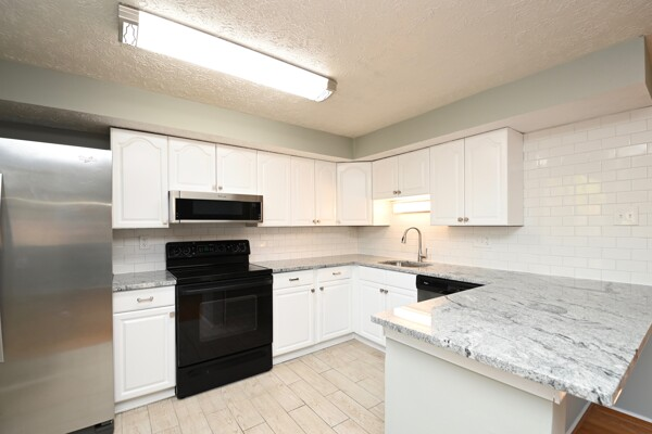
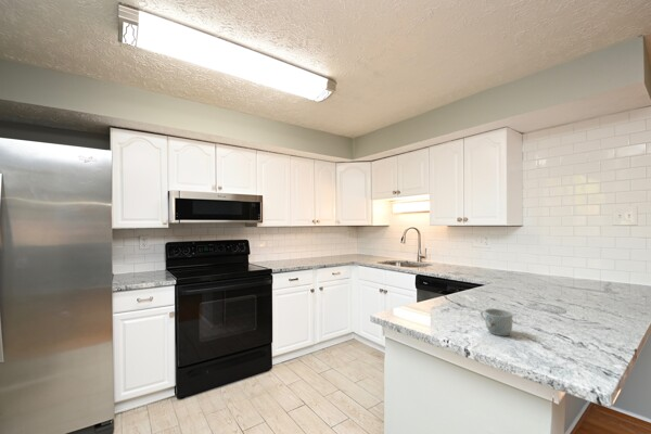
+ mug (495, 321)
